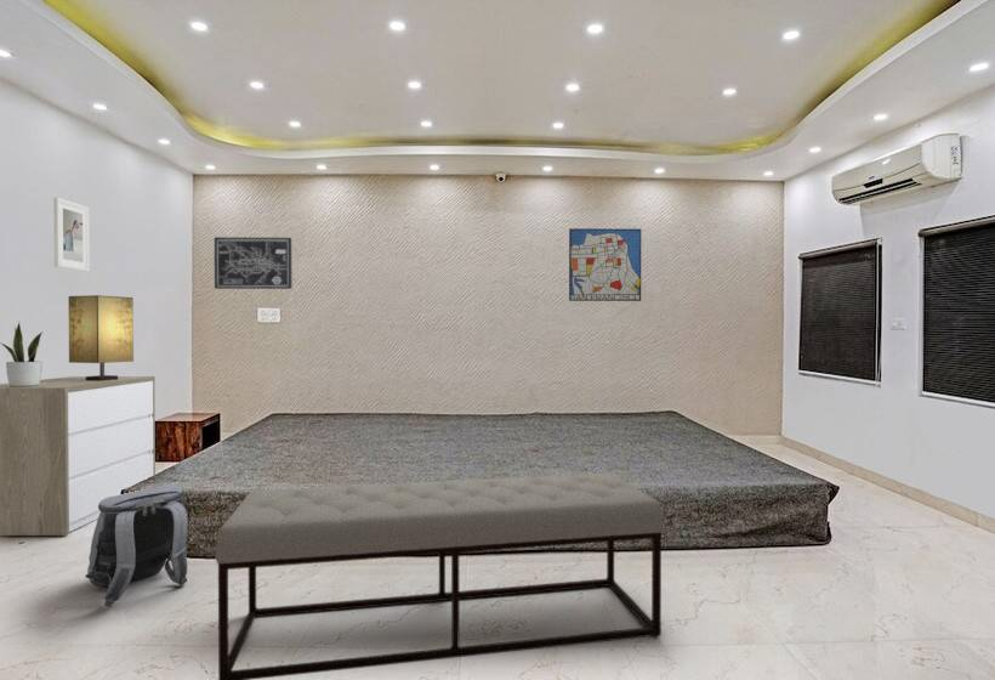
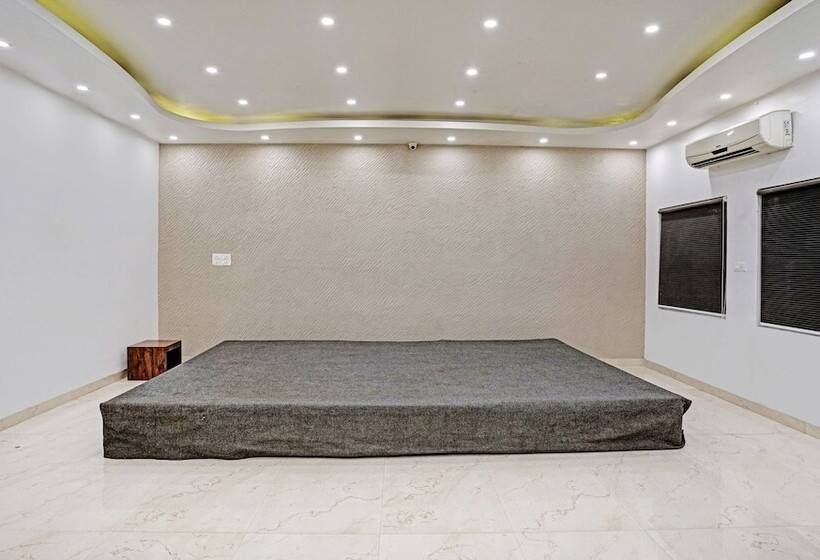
- wall art (604, 265)
- wall art (252, 262)
- dresser (69, 446)
- bench (444, 559)
- backpack (138, 538)
- table lamp (101, 338)
- potted plant (23, 352)
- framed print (72, 236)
